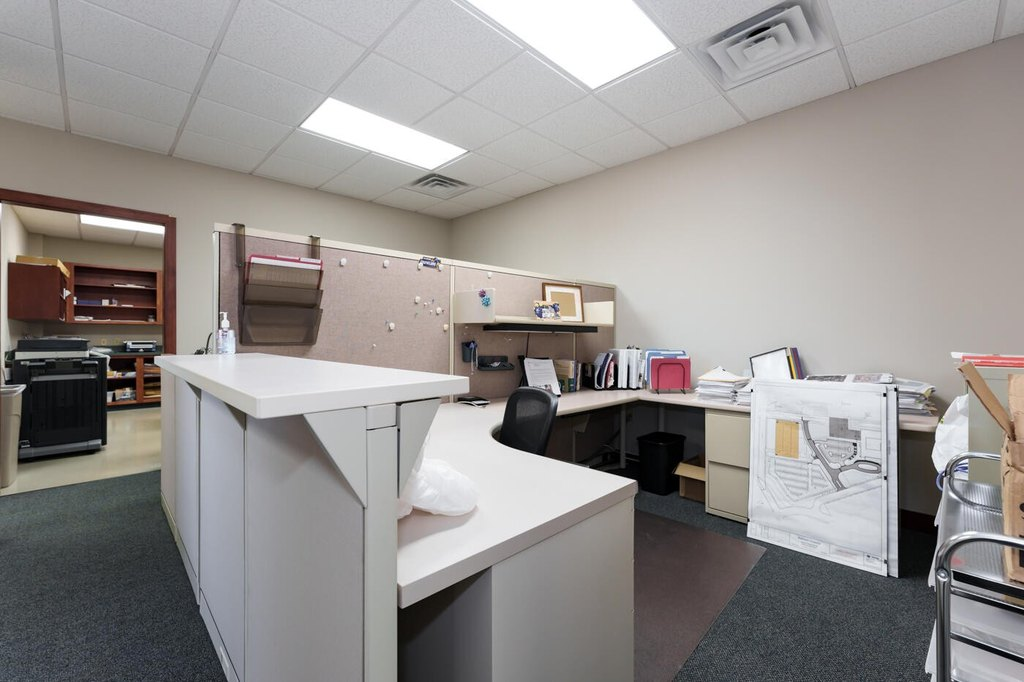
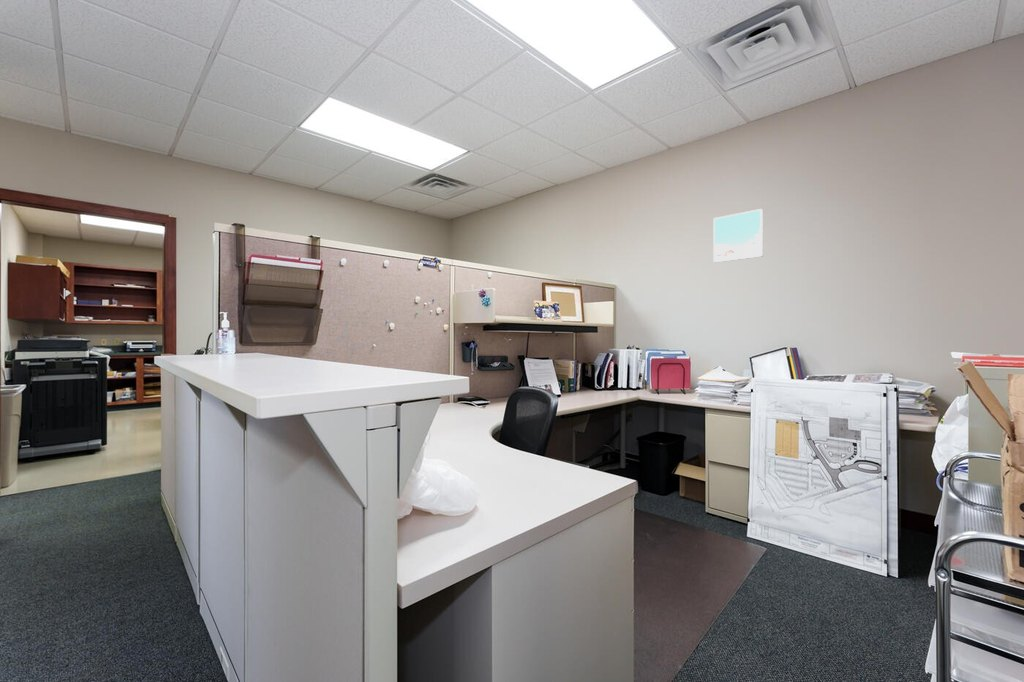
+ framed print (737, 236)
